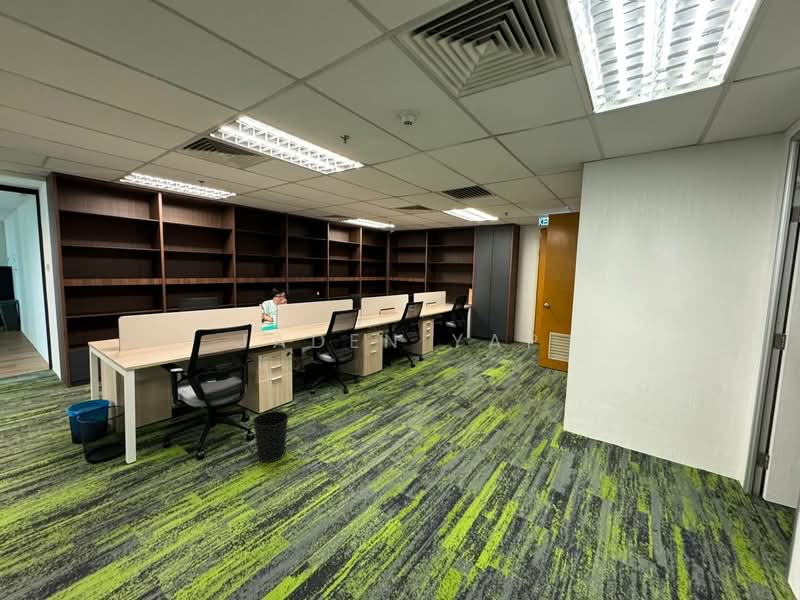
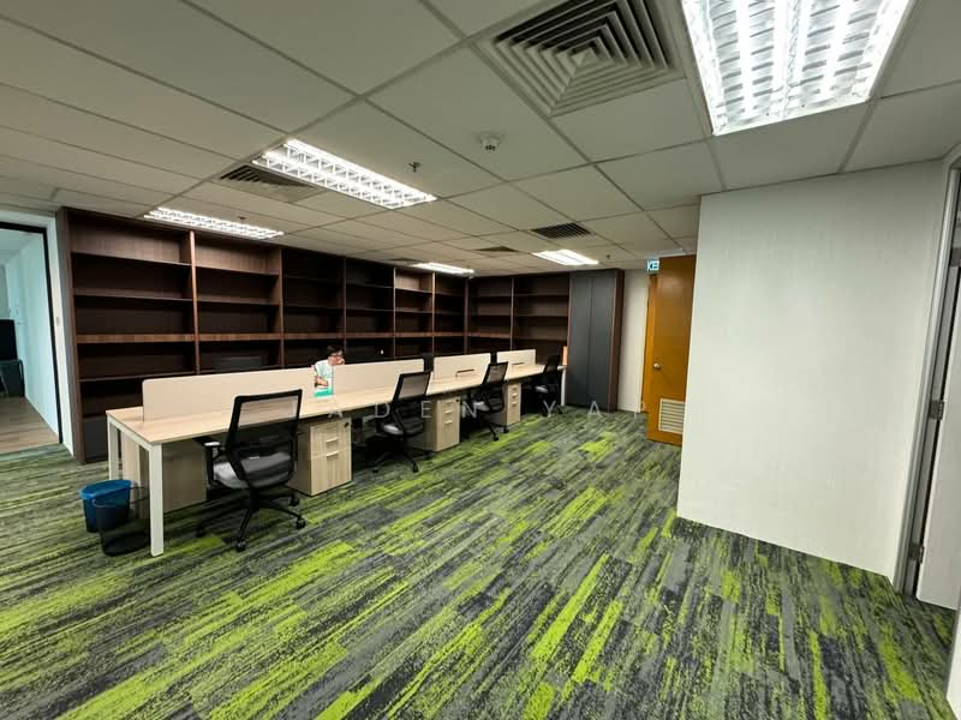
- wastebasket (271, 436)
